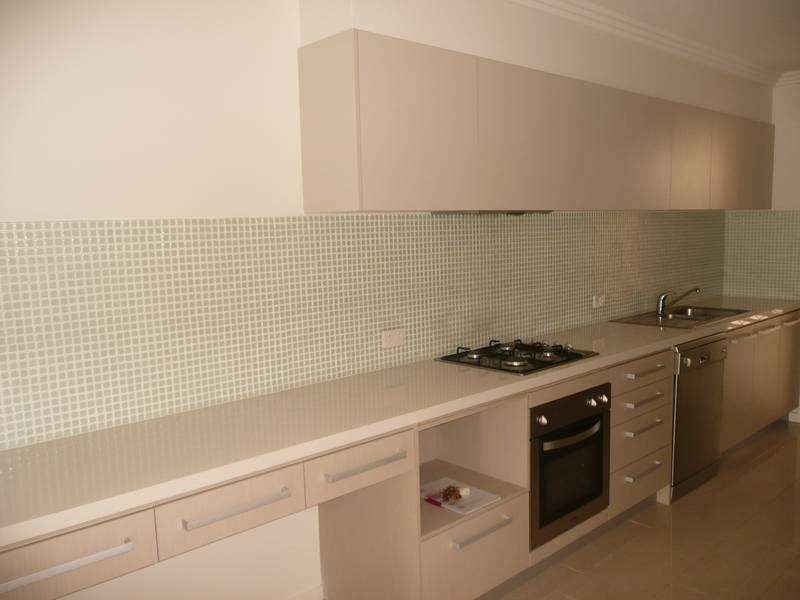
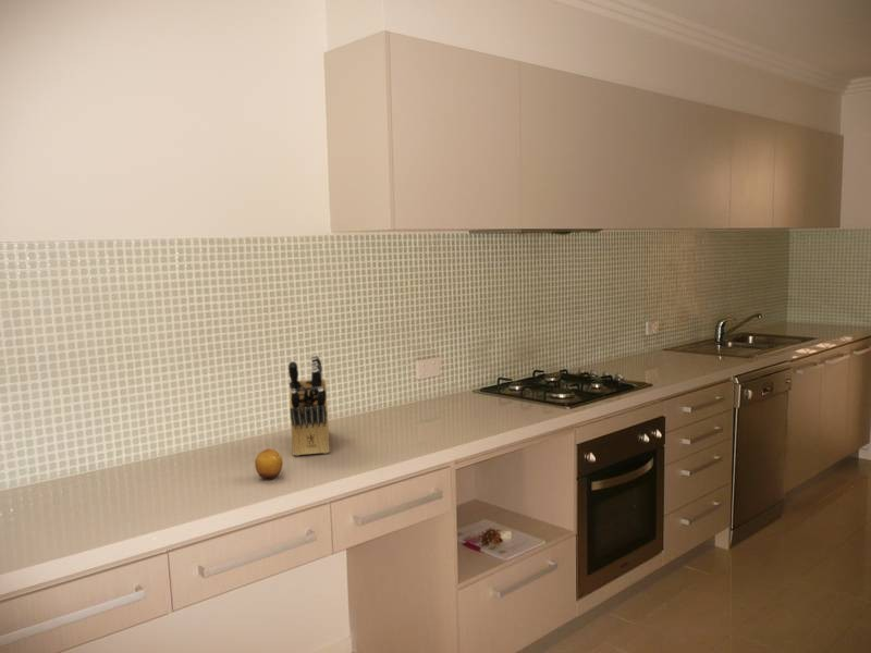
+ fruit (268, 464)
+ knife block (308, 399)
